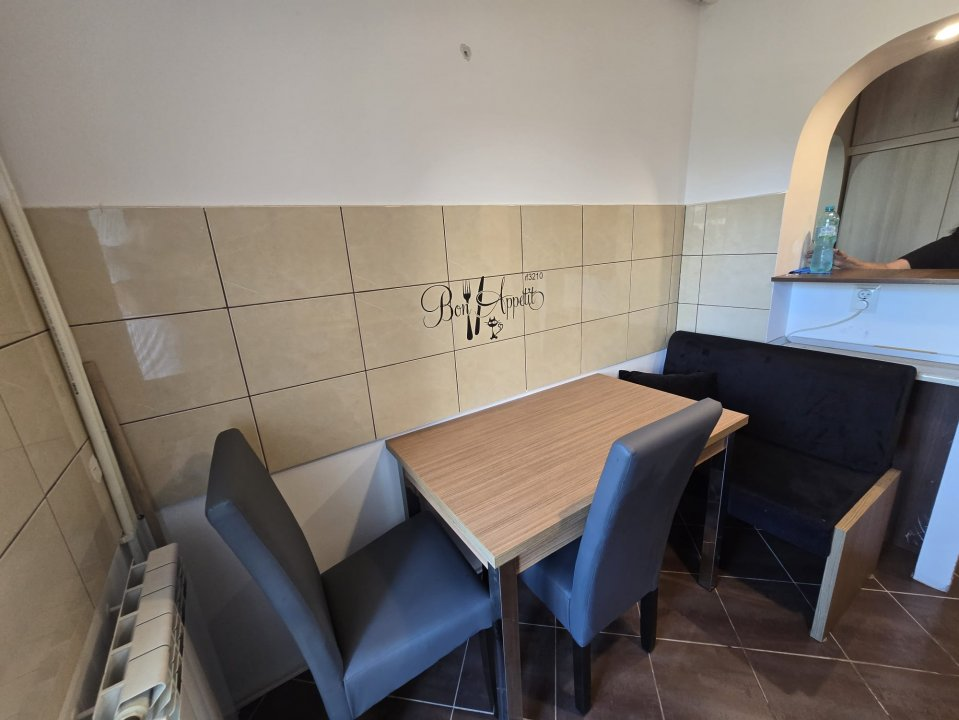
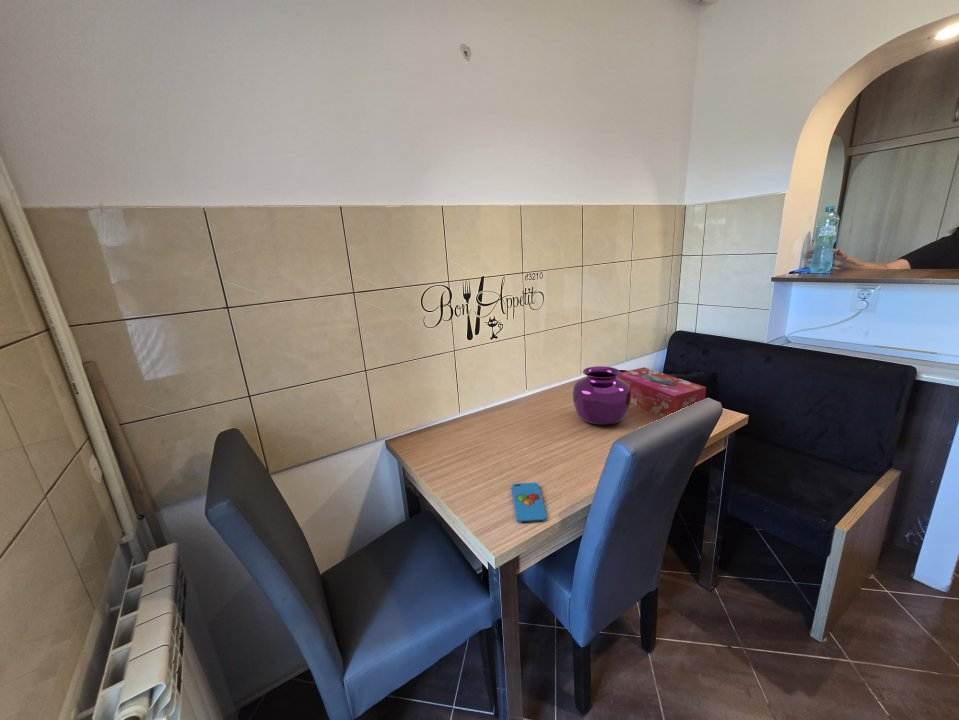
+ smartphone (528, 501)
+ vase (601, 395)
+ tissue box (657, 392)
